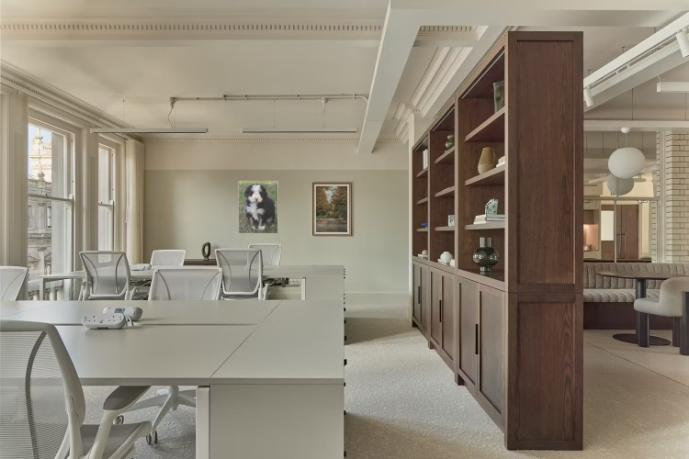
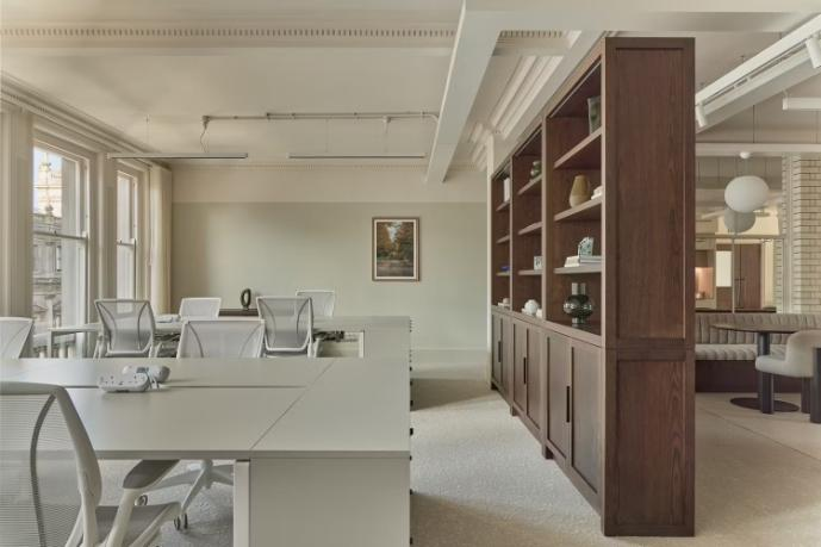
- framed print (258, 207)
